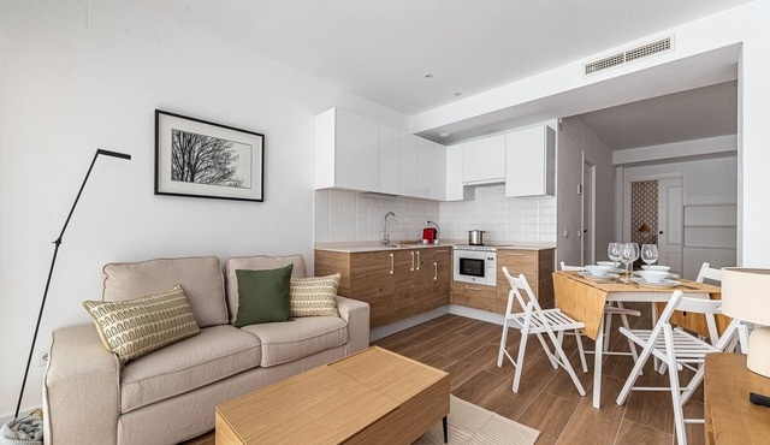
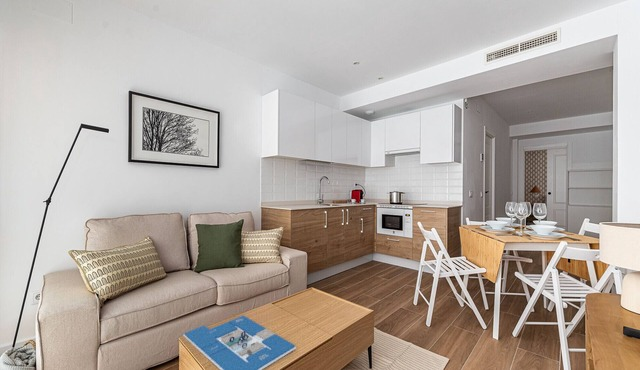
+ board game (237, 338)
